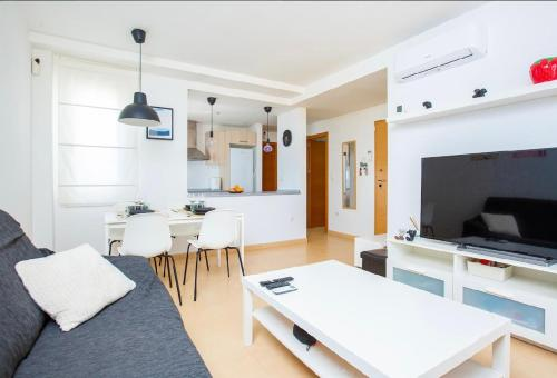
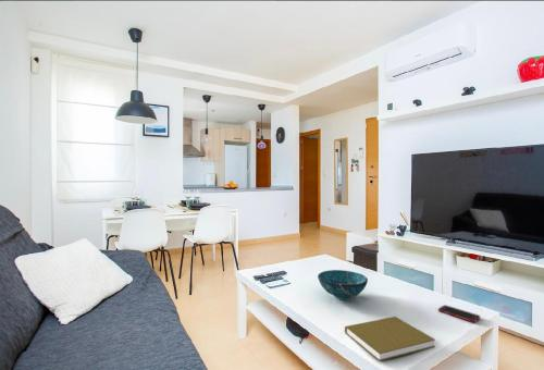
+ book (387, 335)
+ cell phone (458, 312)
+ decorative bowl (342, 286)
